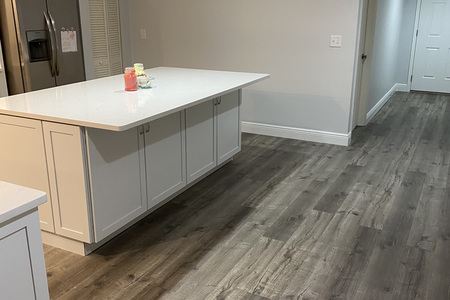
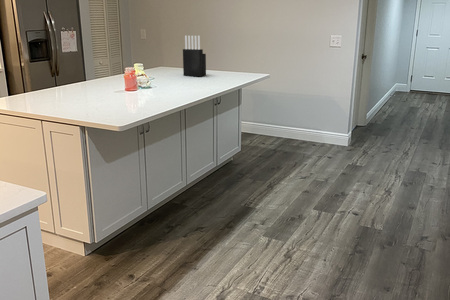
+ knife block (195, 55)
